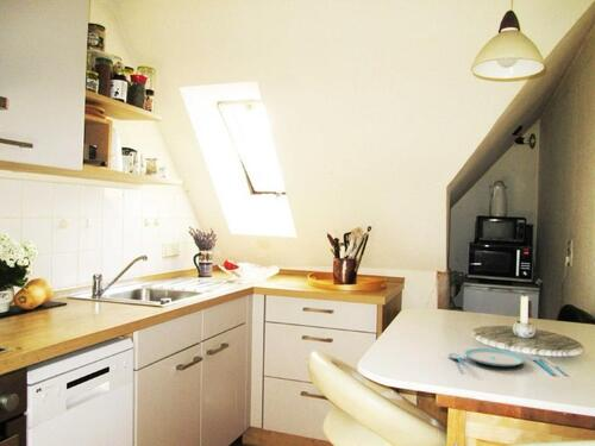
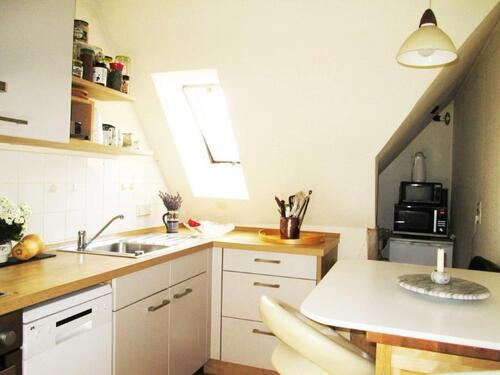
- plate (502, 359)
